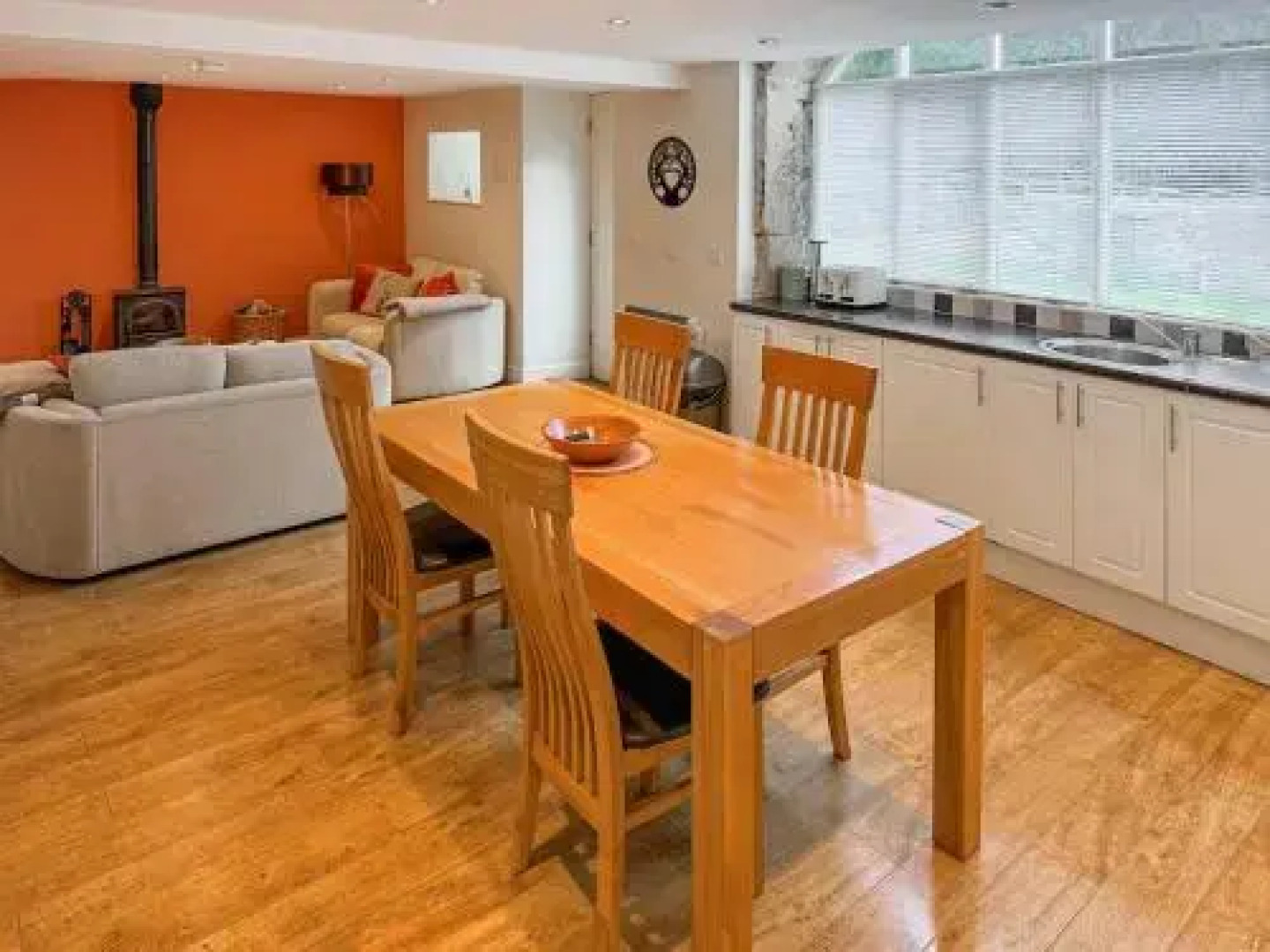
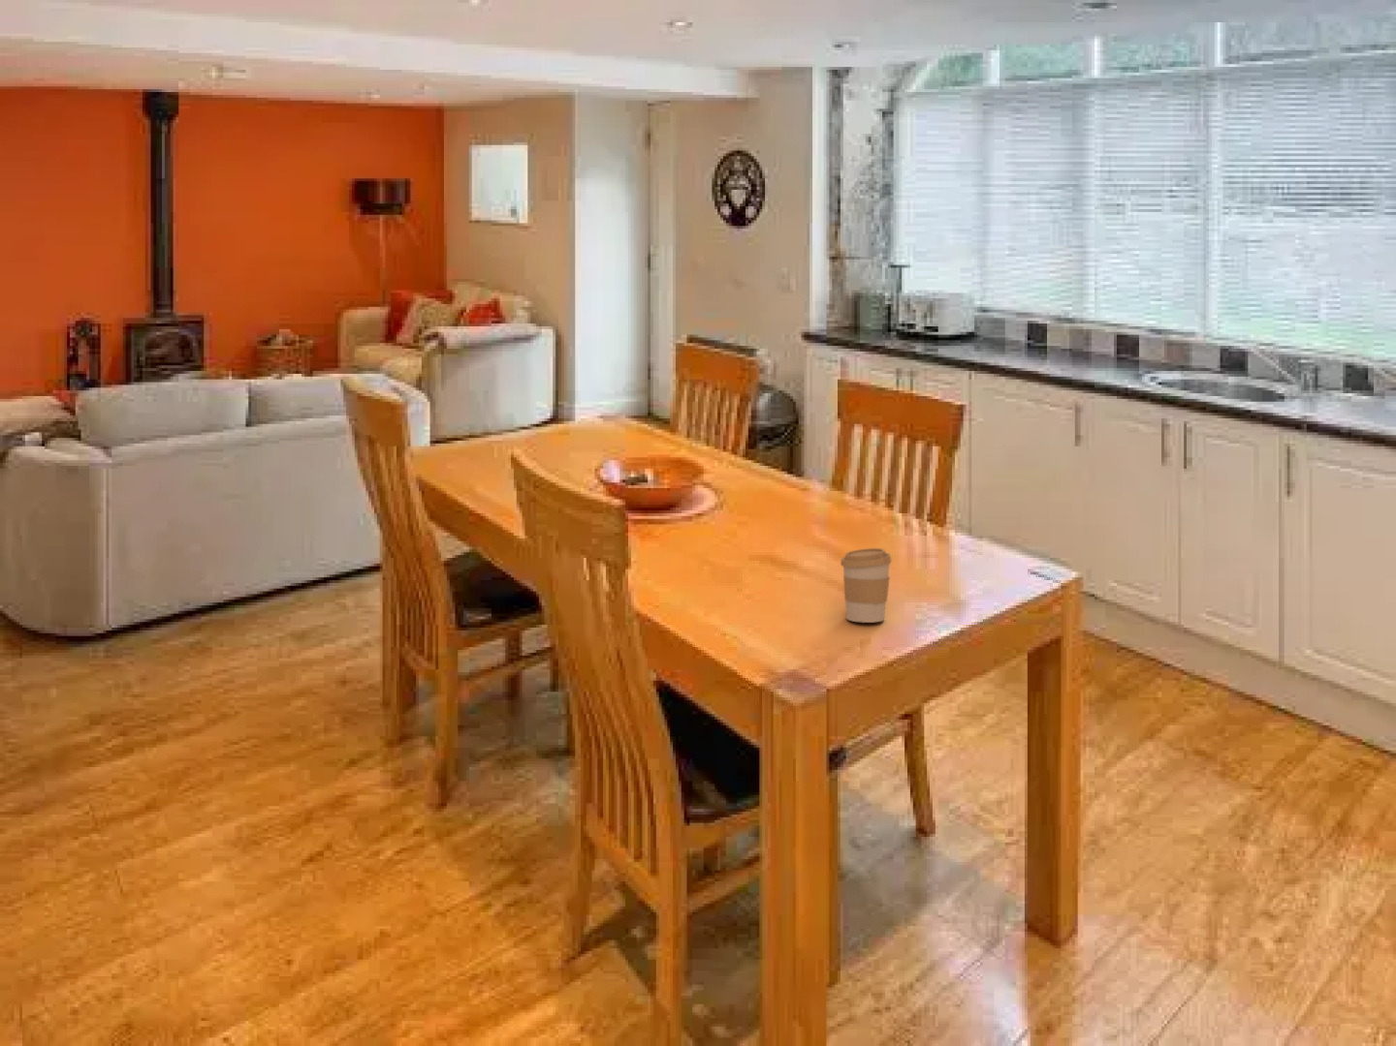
+ coffee cup (866, 585)
